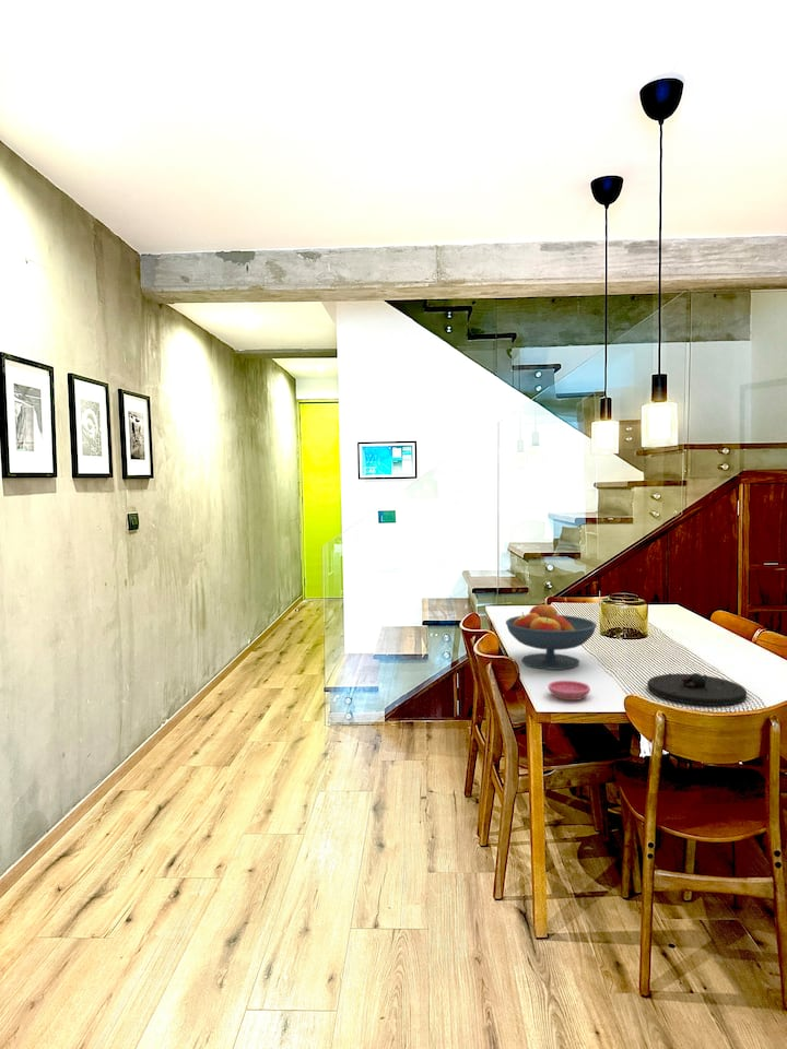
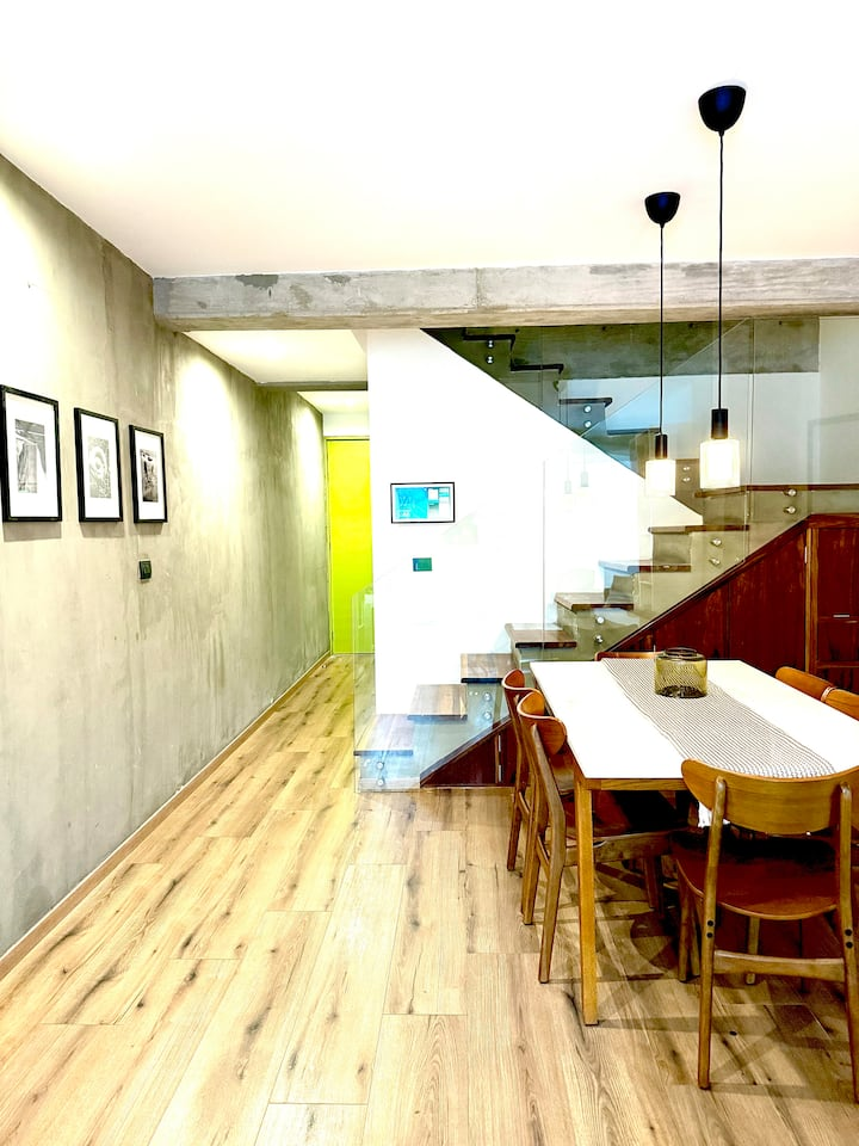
- fruit bowl (550, 635)
- plate (695, 682)
- saucer (568, 691)
